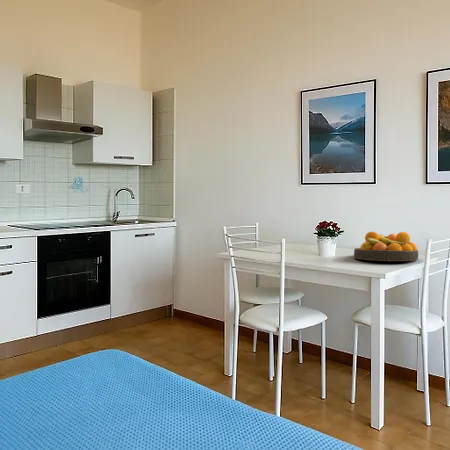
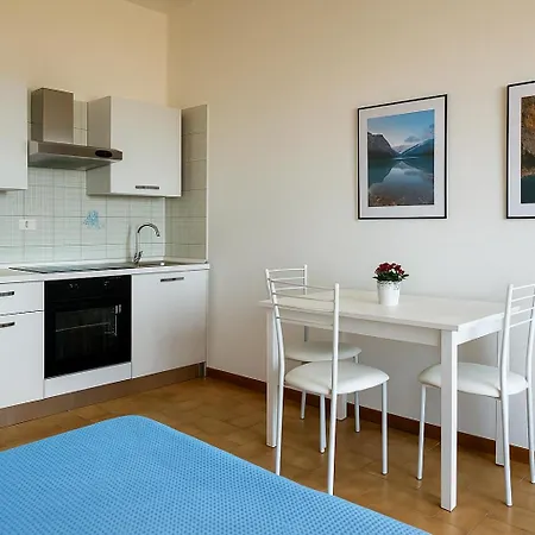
- fruit bowl (385, 245)
